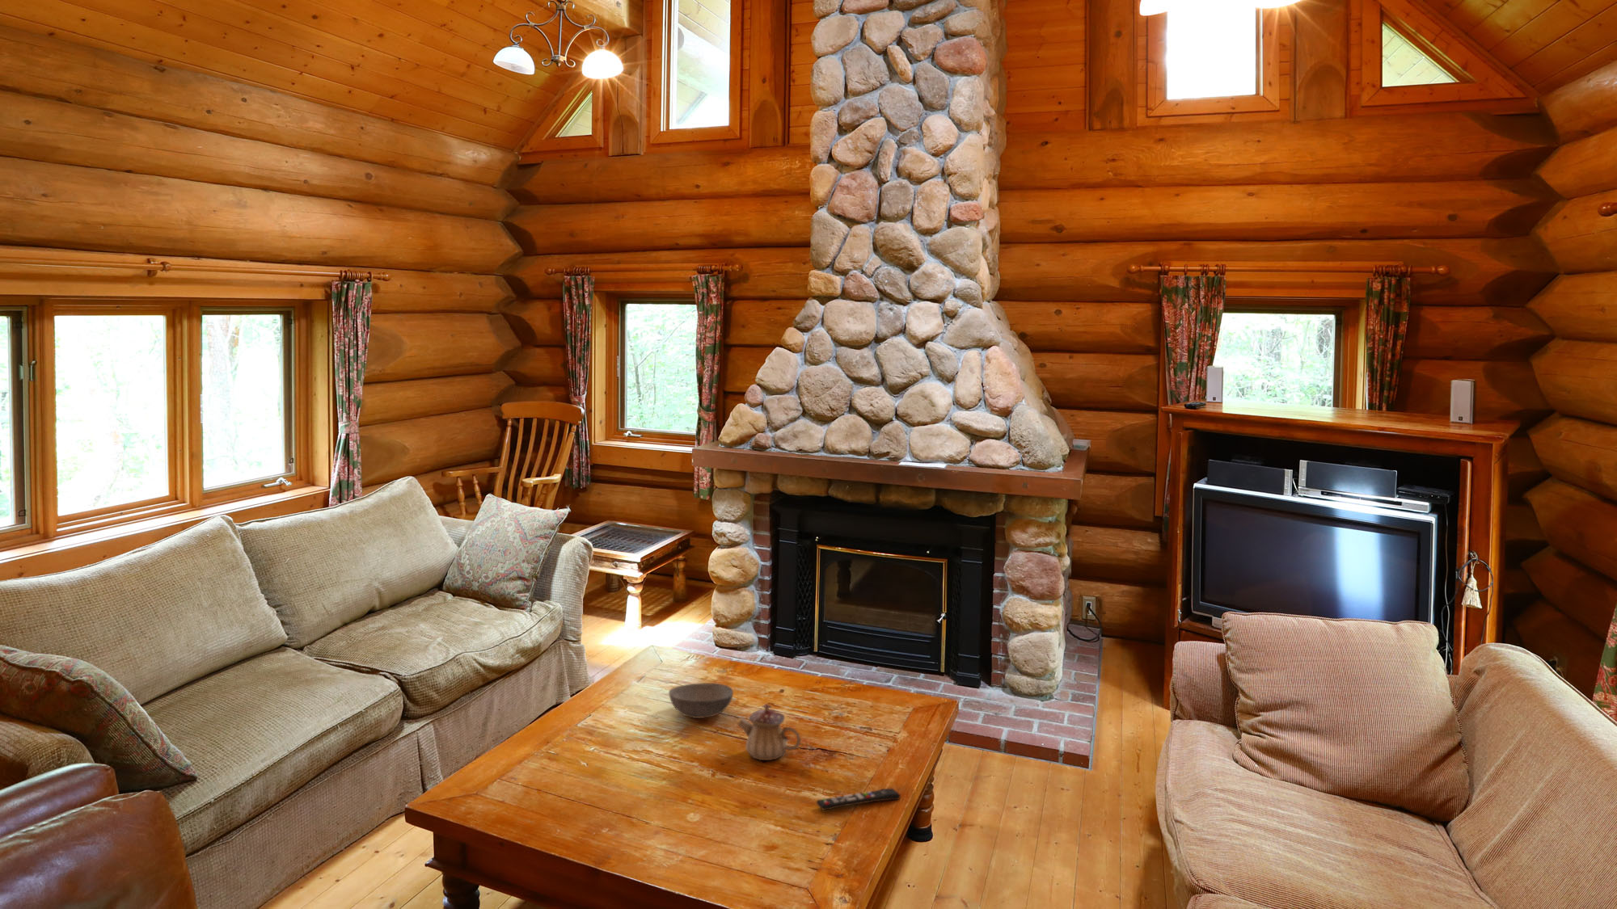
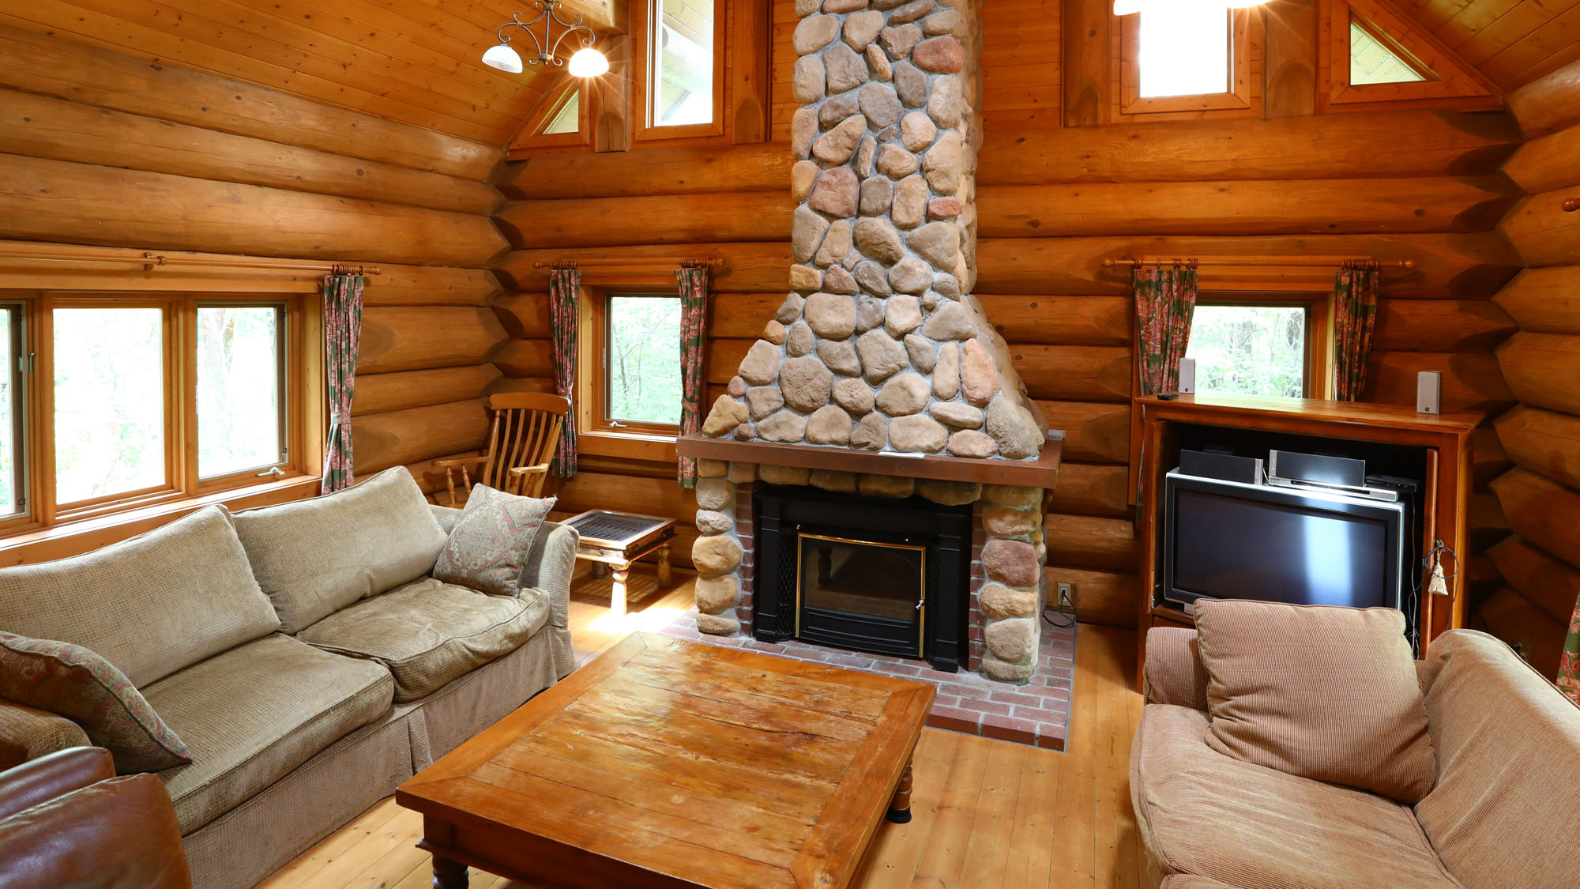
- teapot (769, 729)
- bowl (701, 703)
- remote control (858, 799)
